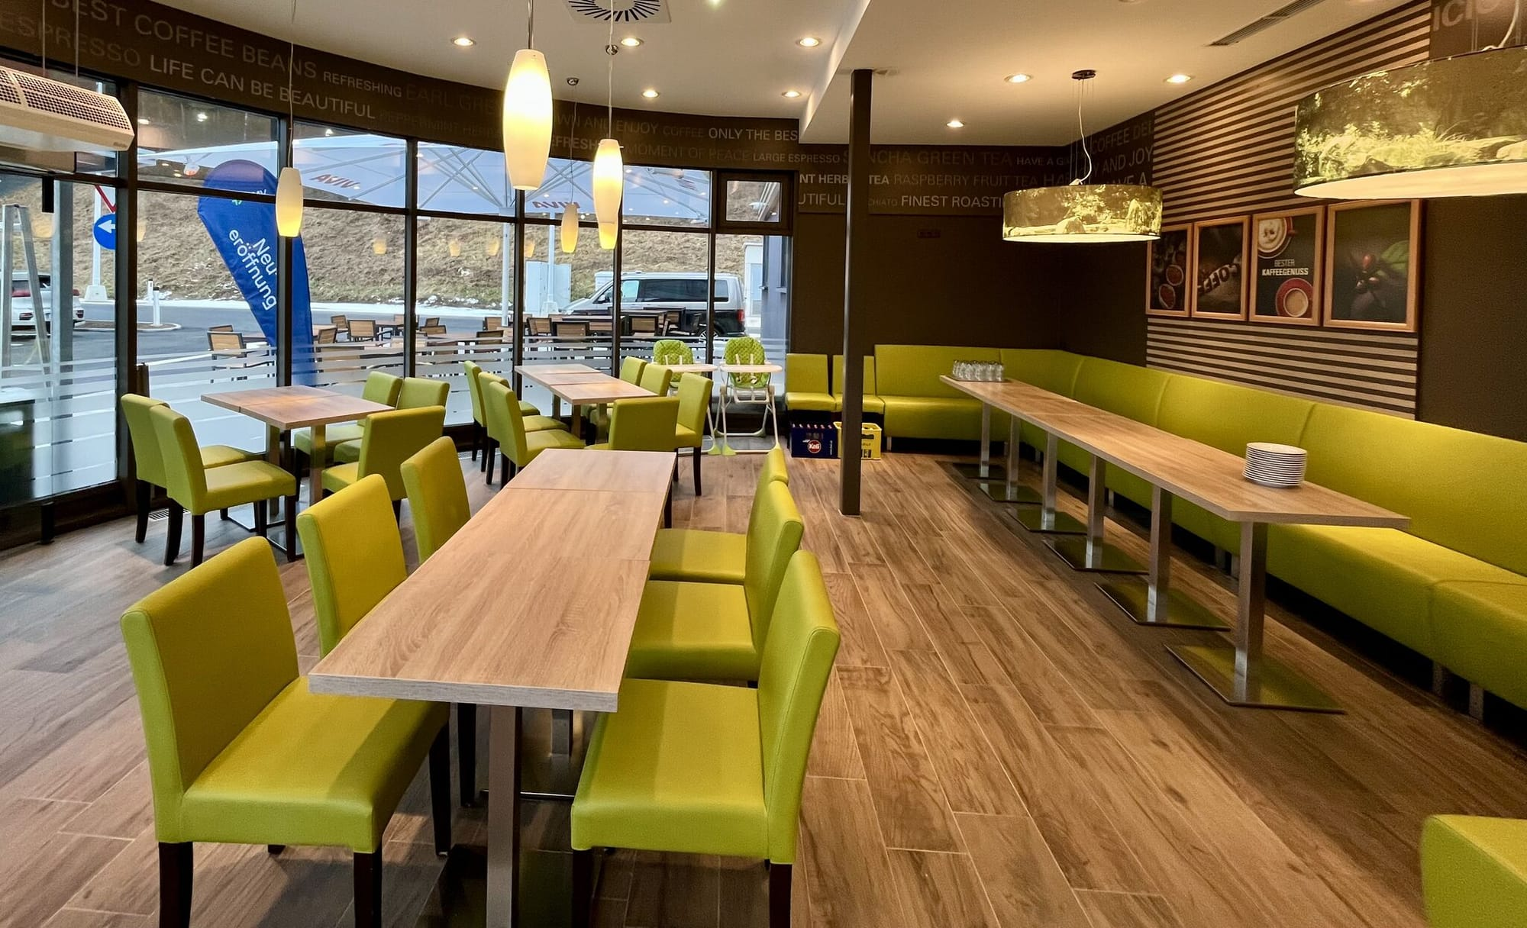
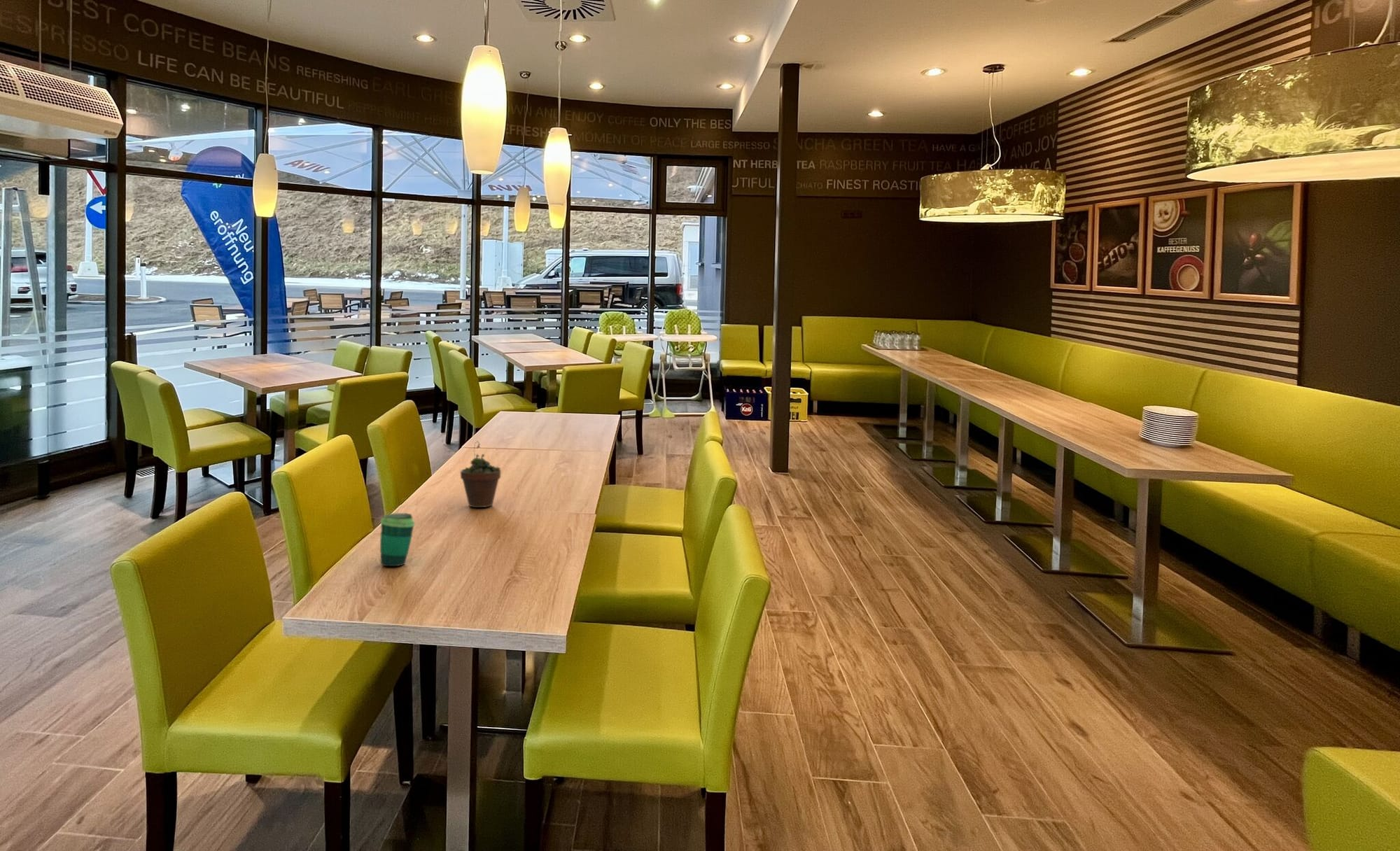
+ cup (398, 540)
+ succulent plant (480, 473)
